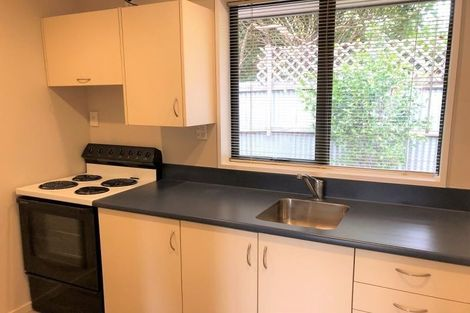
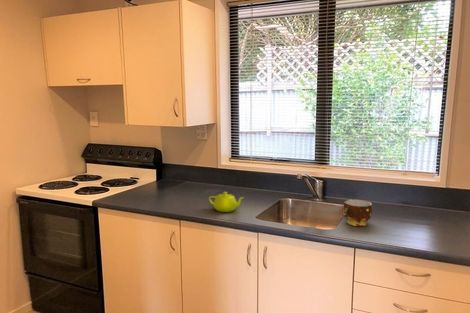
+ teapot (226, 201)
+ cup (356, 213)
